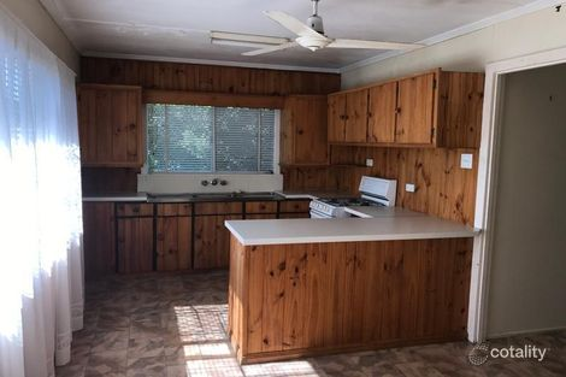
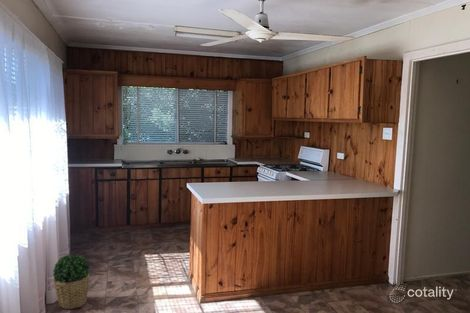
+ potted plant (71, 279)
